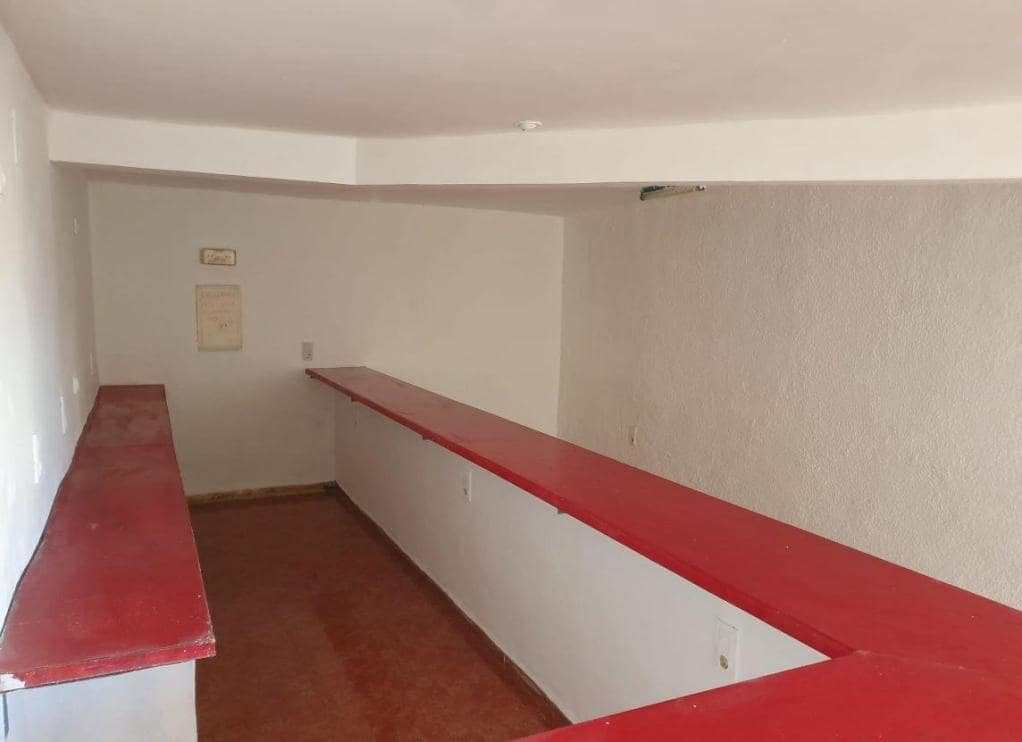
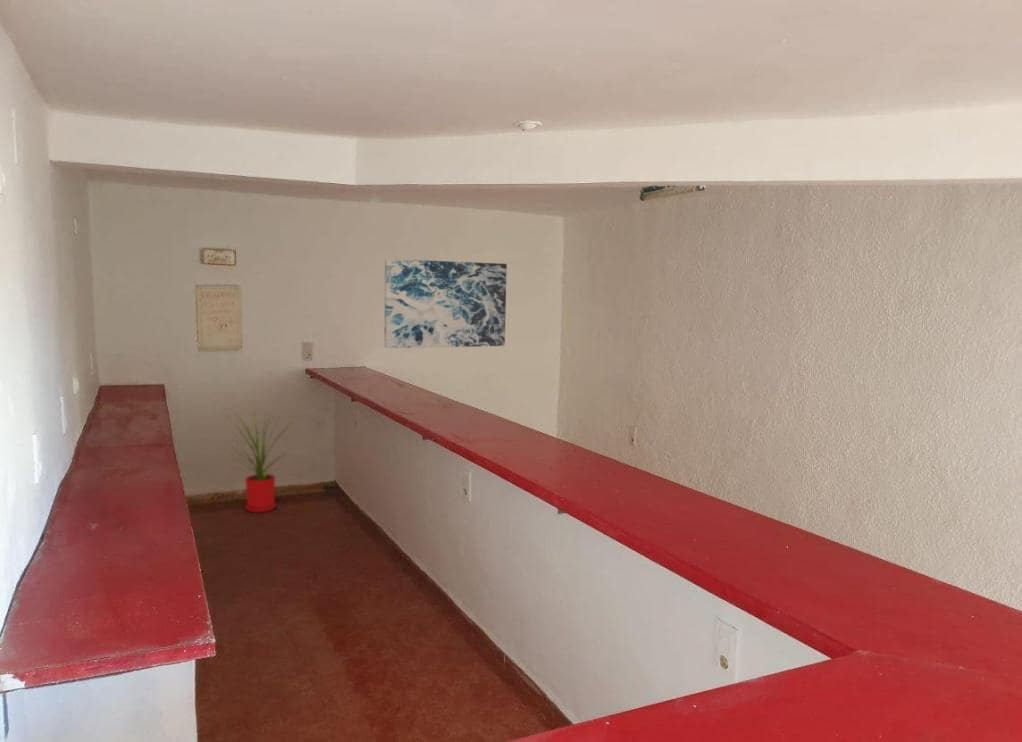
+ house plant (259, 457)
+ wall art (447, 304)
